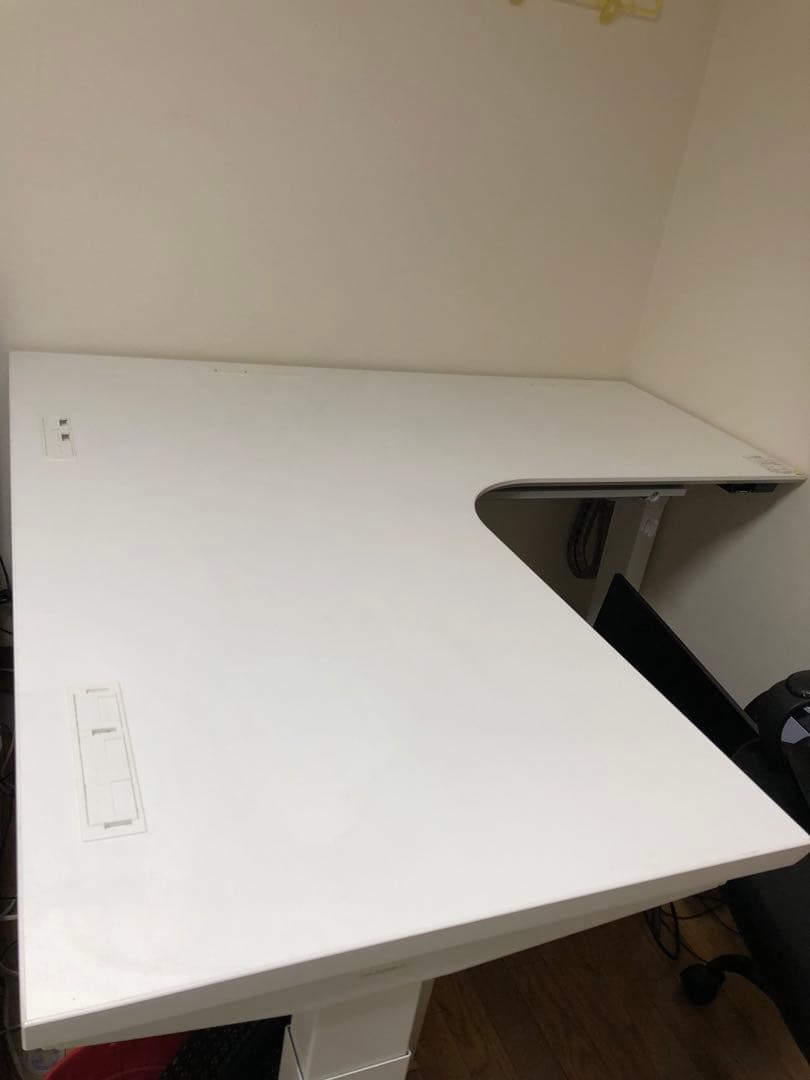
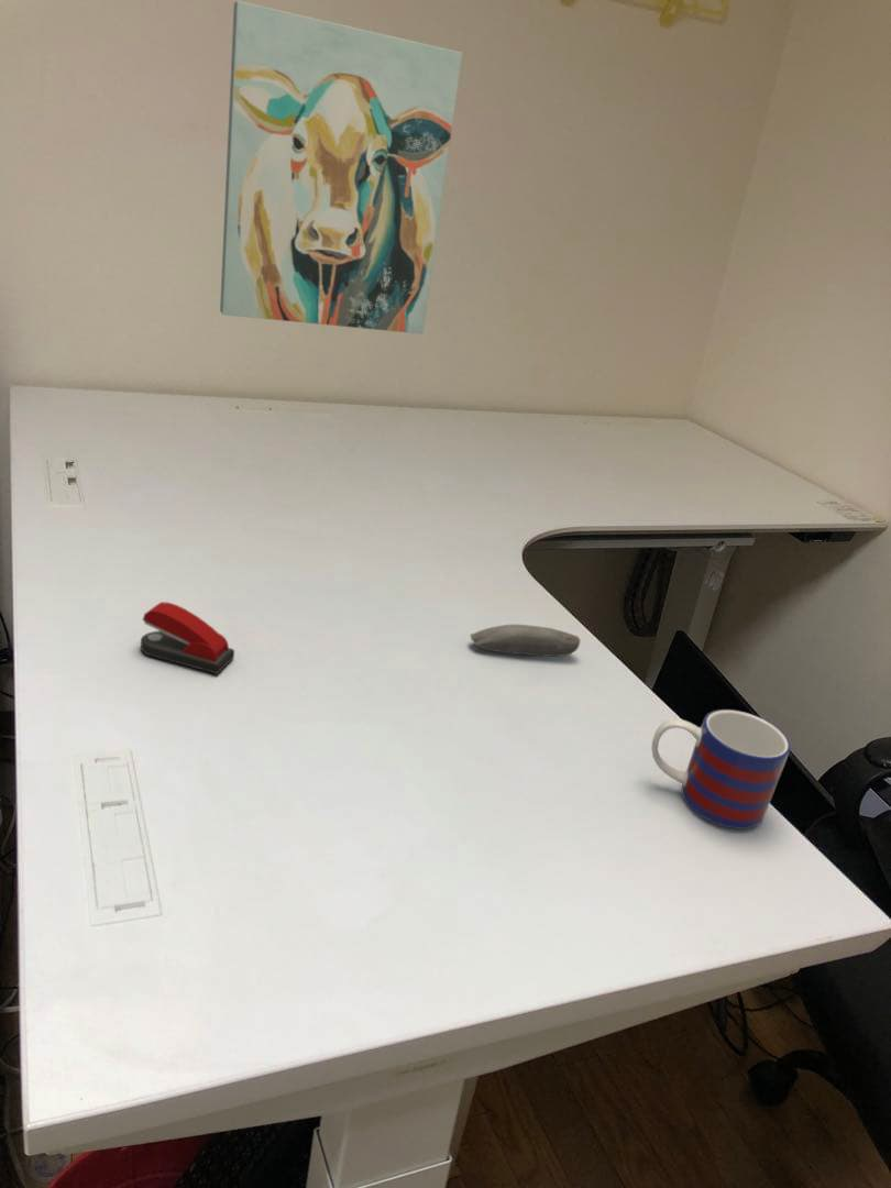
+ mug (713, 762)
+ wall art (338, 185)
+ stapler (185, 634)
+ computer mouse (525, 638)
